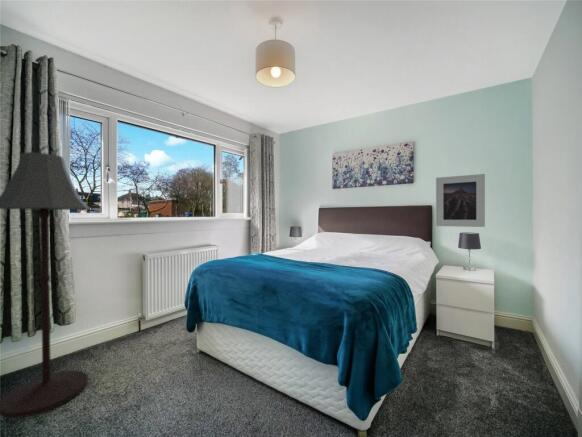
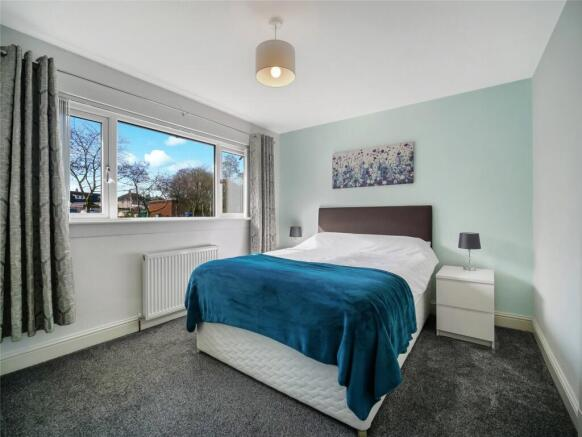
- floor lamp (45, 275)
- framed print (459, 201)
